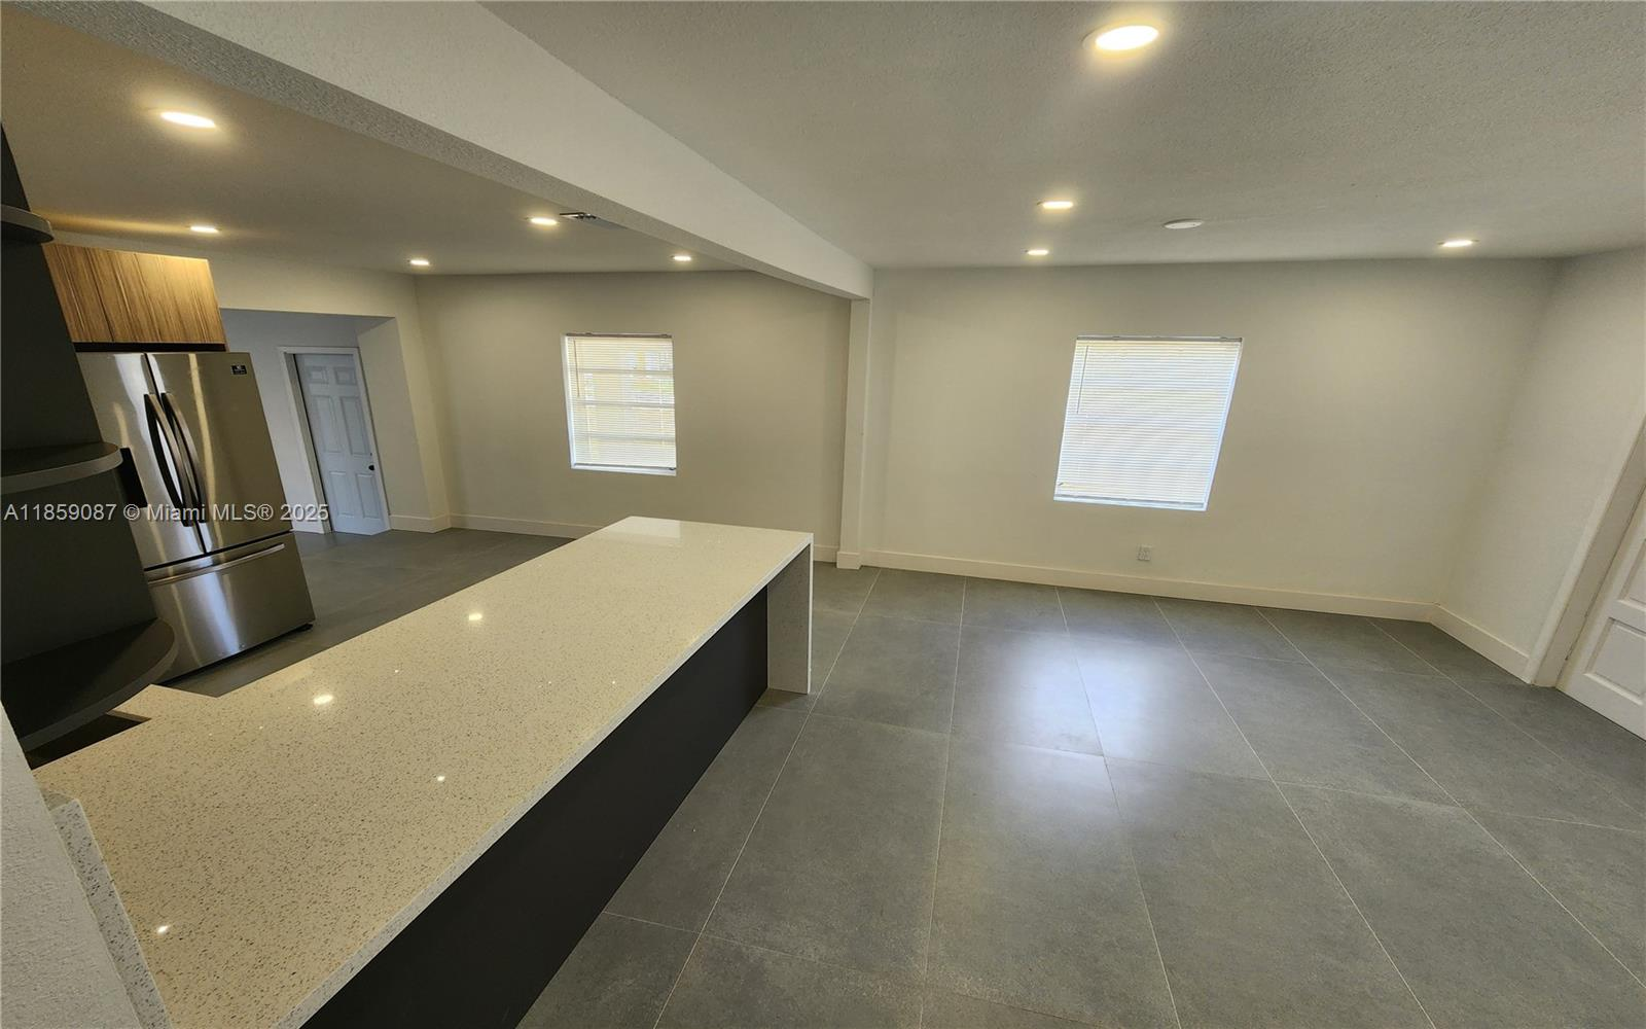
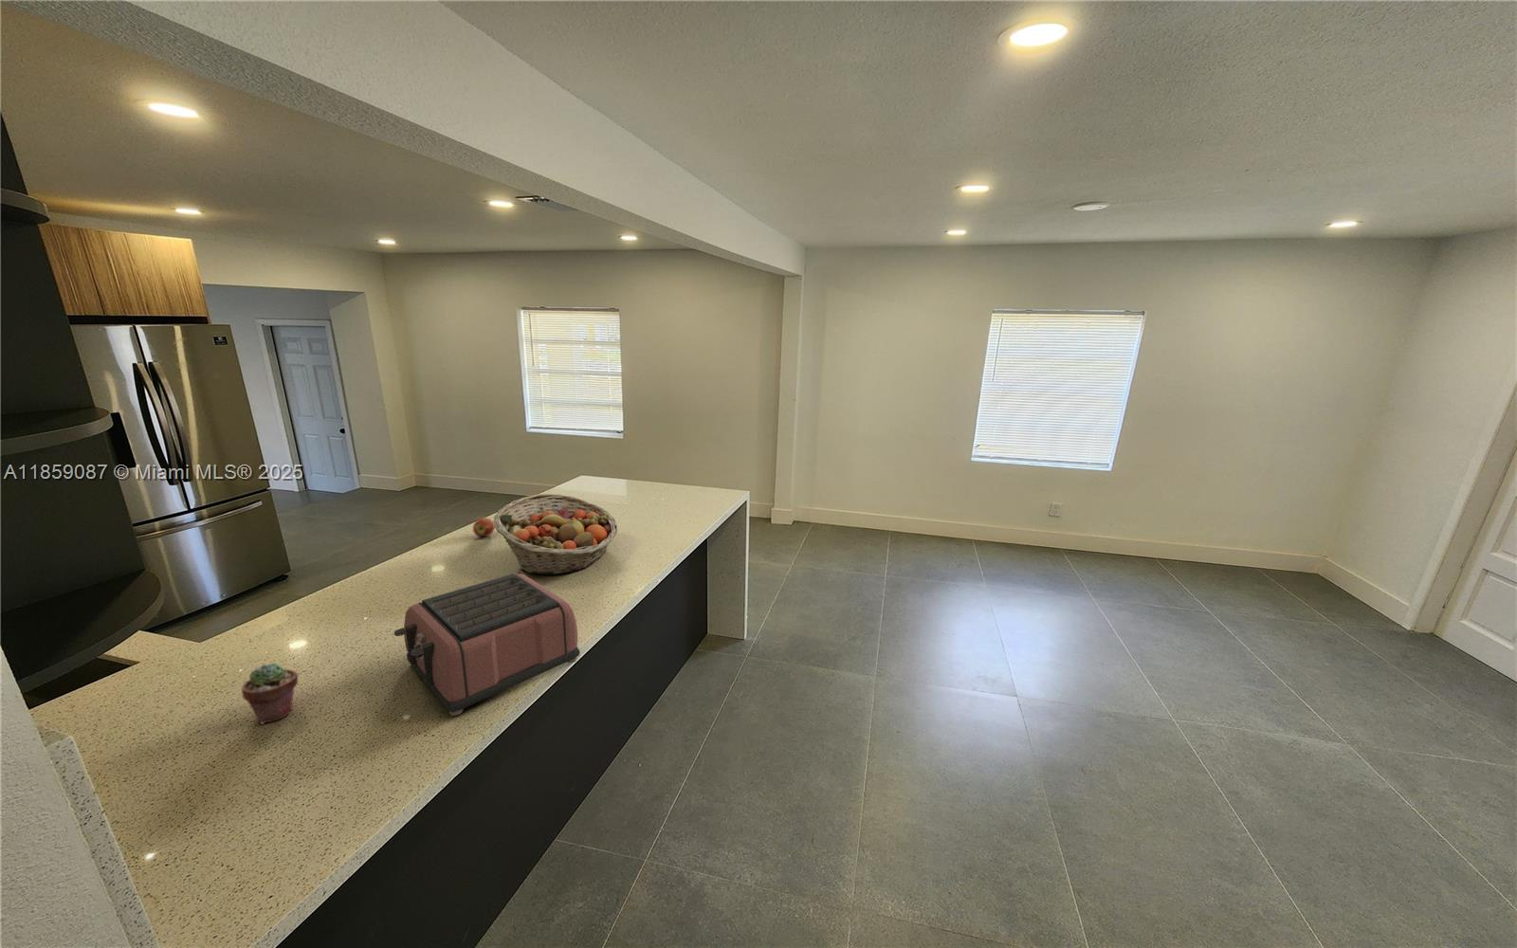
+ apple (484, 526)
+ fruit basket (558, 531)
+ toaster (485, 635)
+ potted succulent (271, 689)
